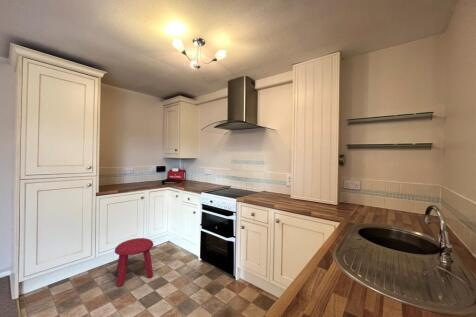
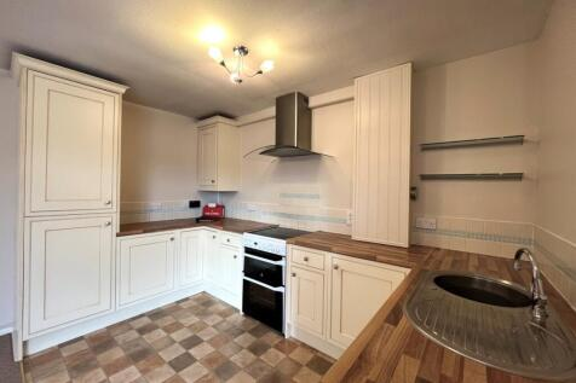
- stool (134, 254)
